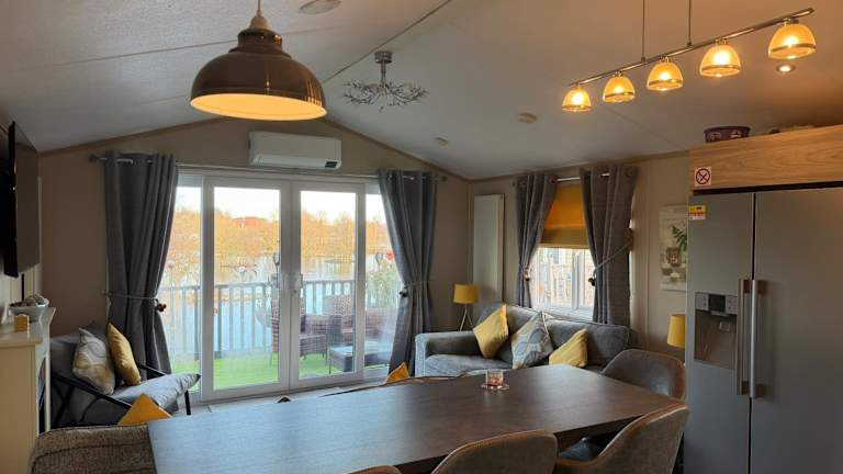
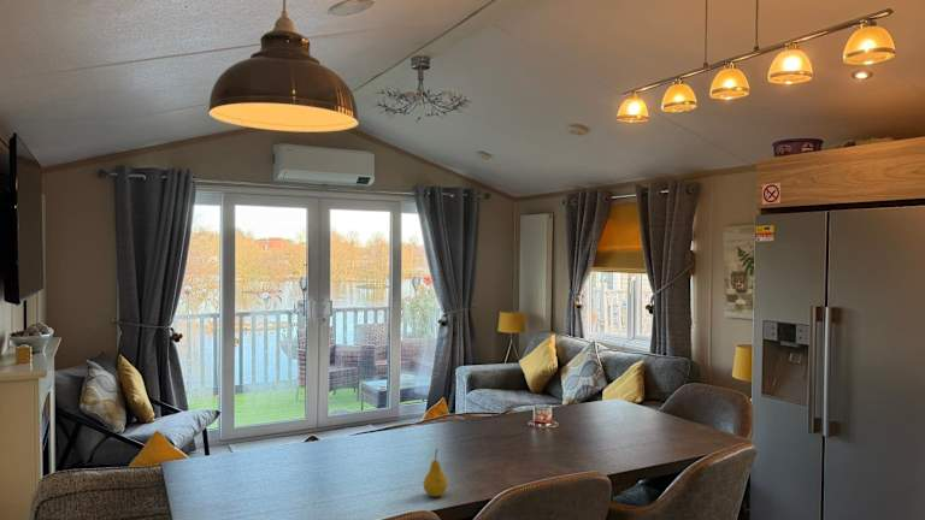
+ fruit (435, 473)
